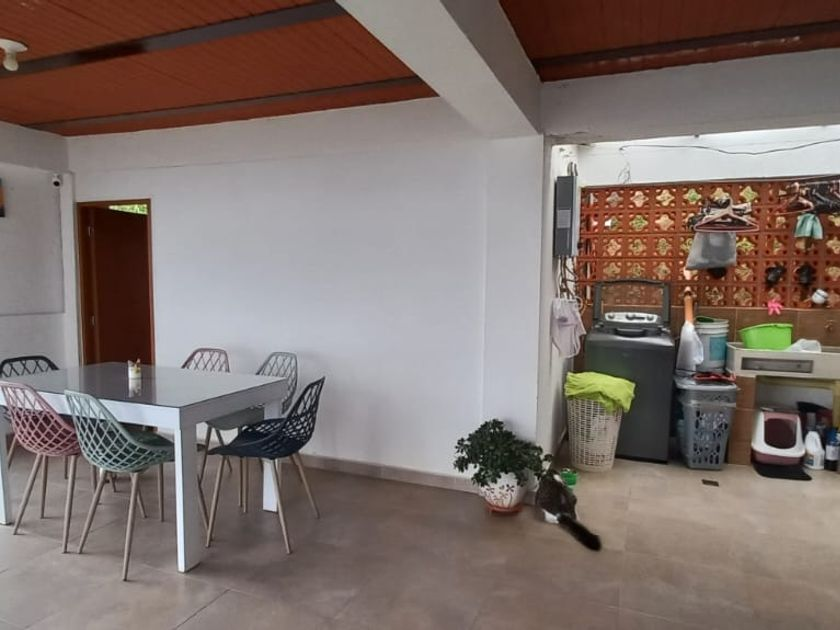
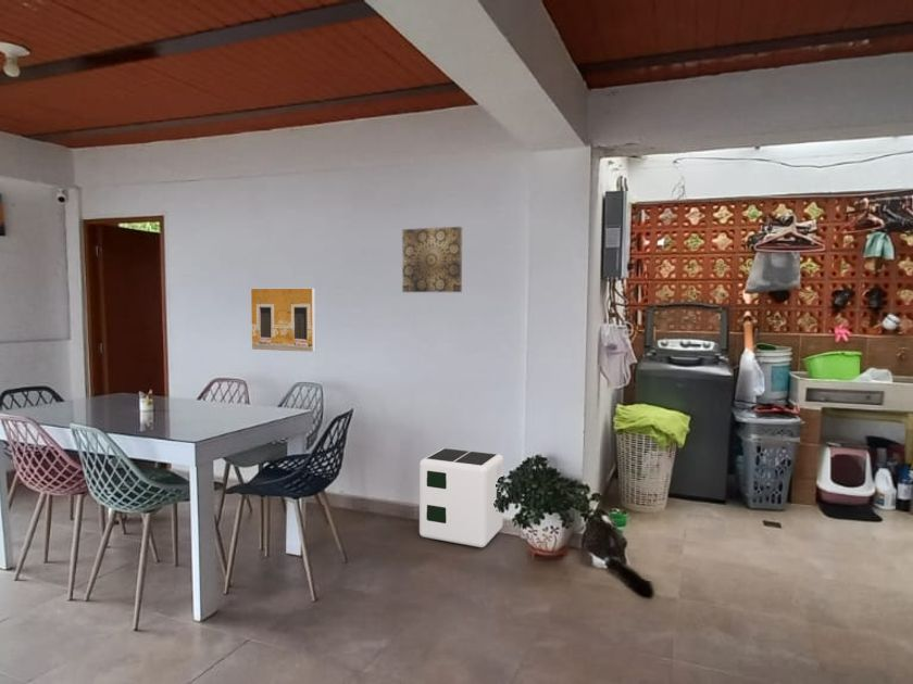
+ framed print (282, 319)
+ air purifier (462, 495)
+ wall art (432, 259)
